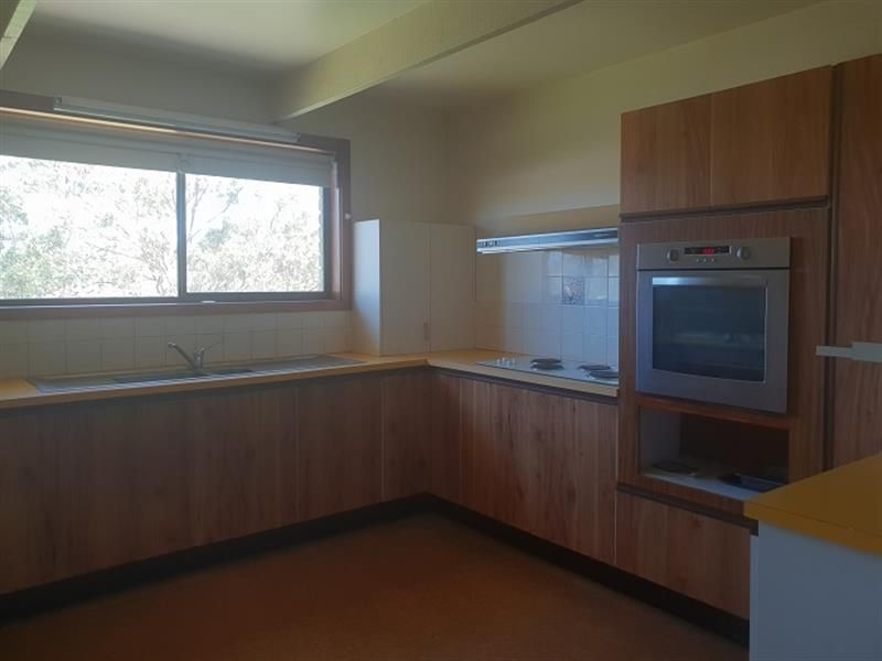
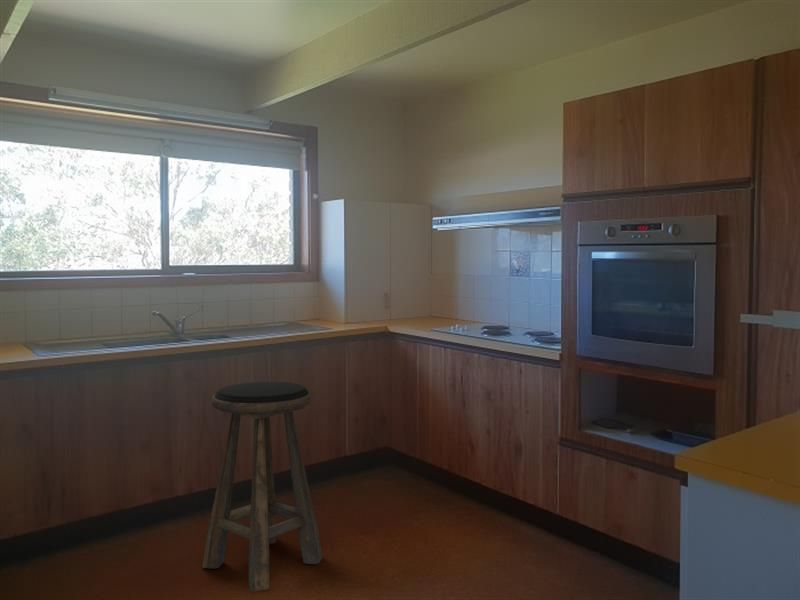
+ stool (262, 476)
